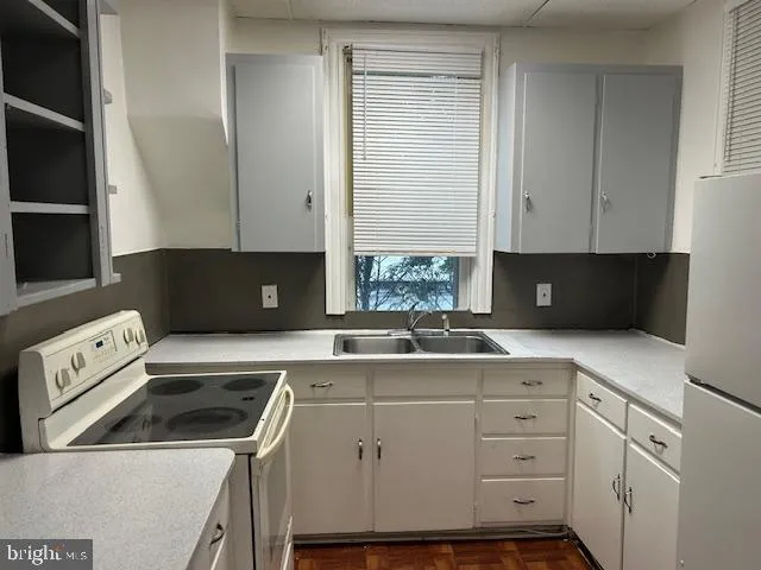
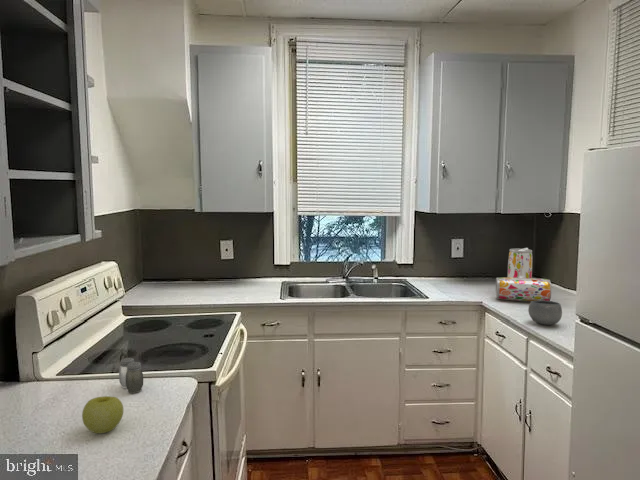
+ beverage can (524, 275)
+ apple (102, 414)
+ bowl (545, 312)
+ salt and pepper shaker (131, 374)
